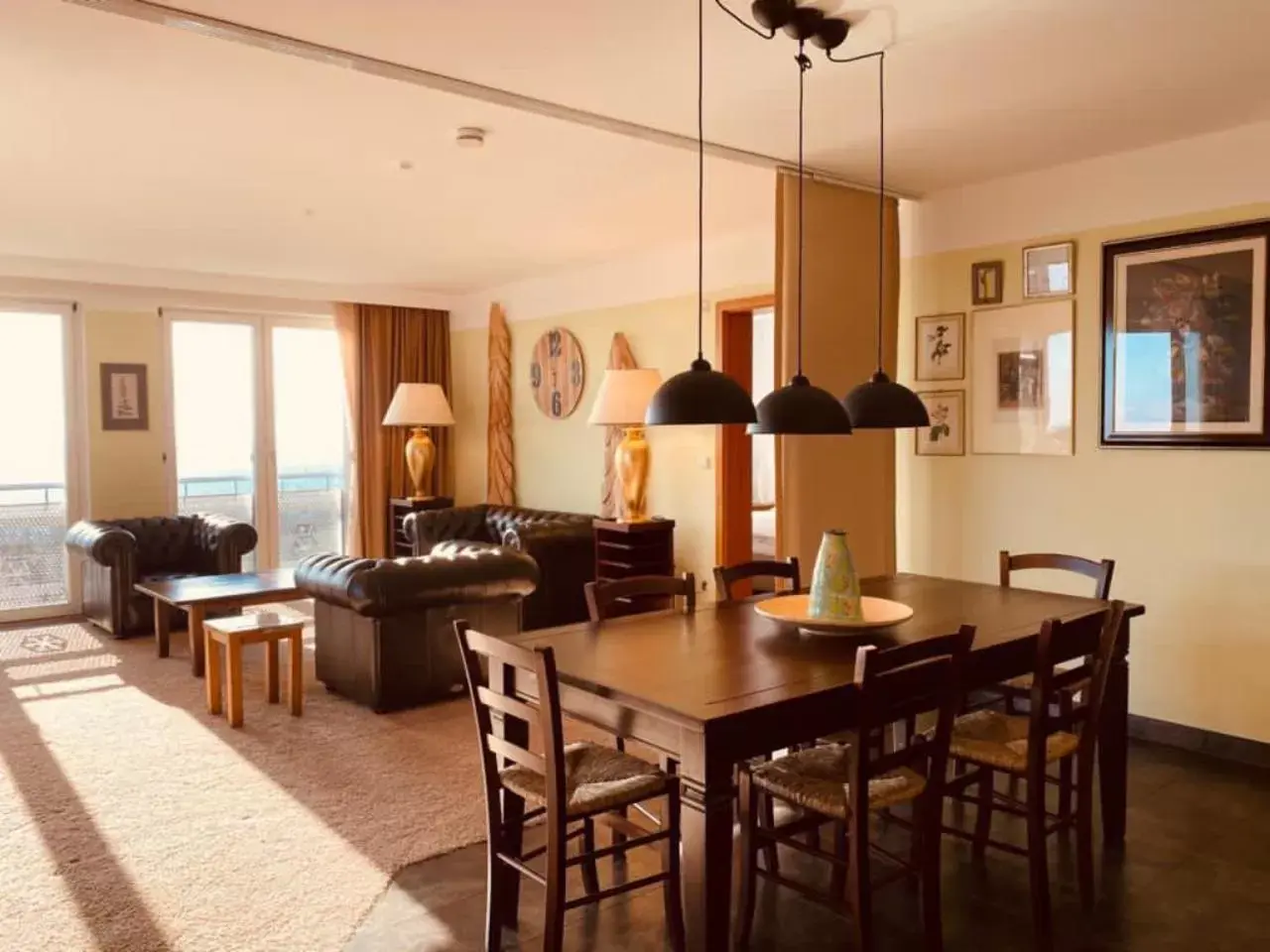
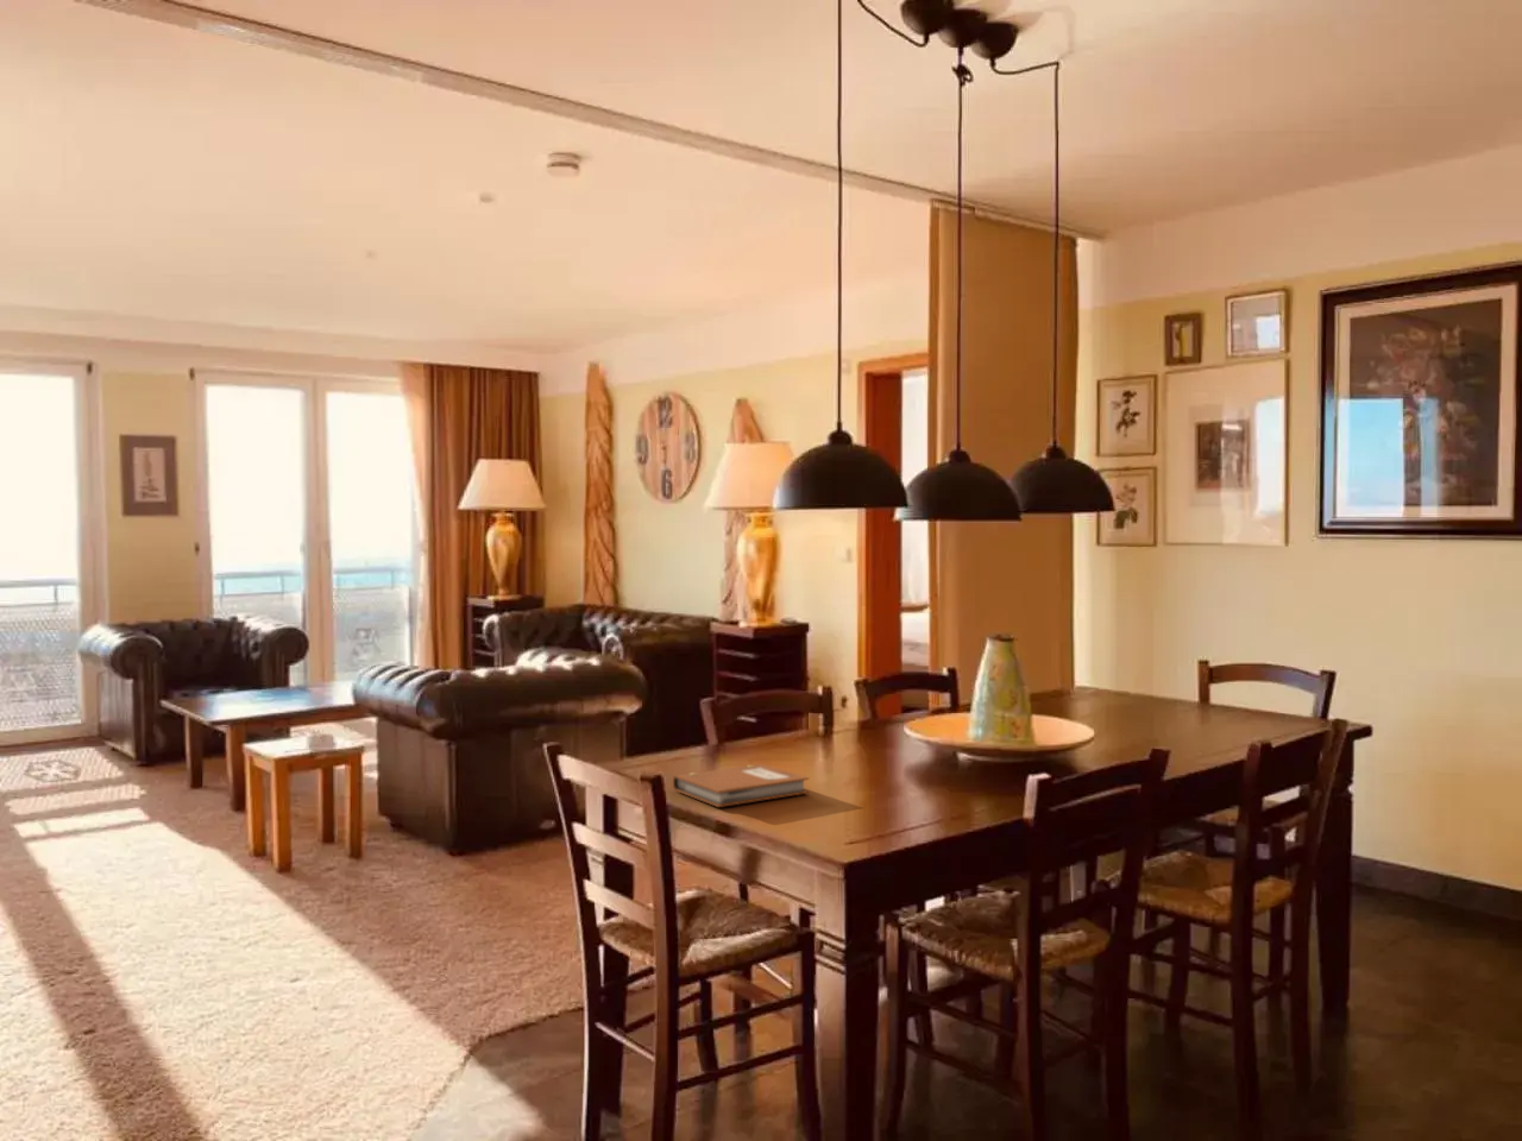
+ notebook (742, 784)
